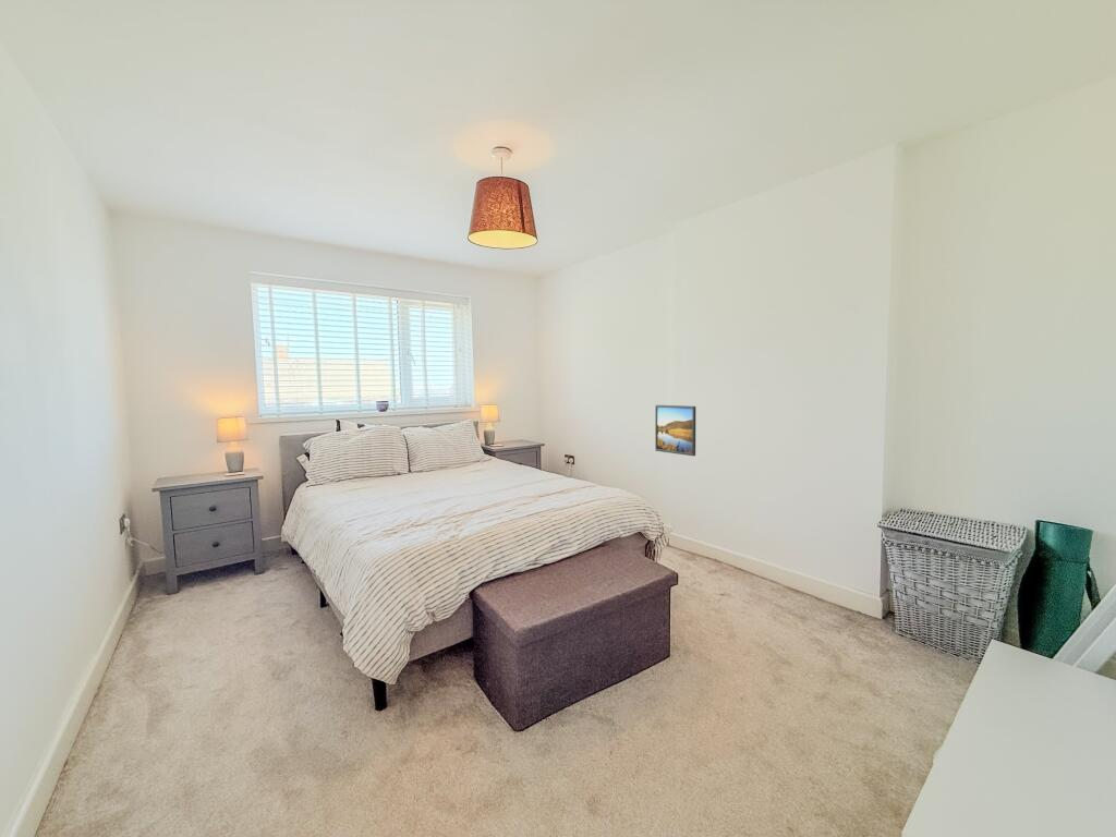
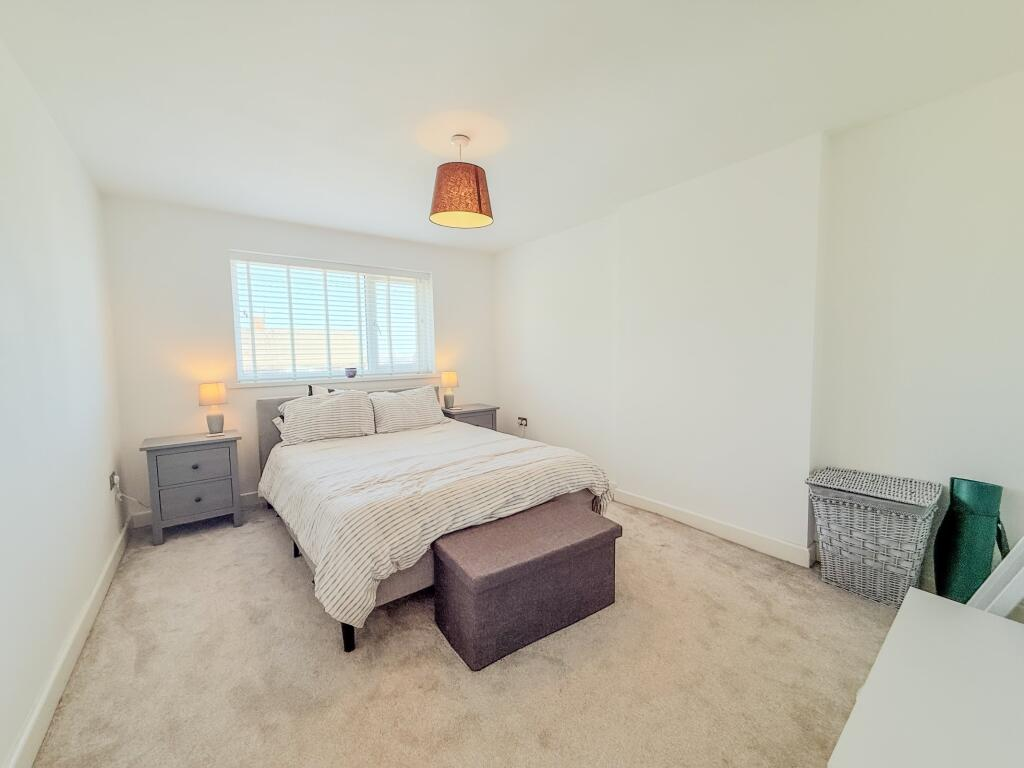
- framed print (675, 429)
